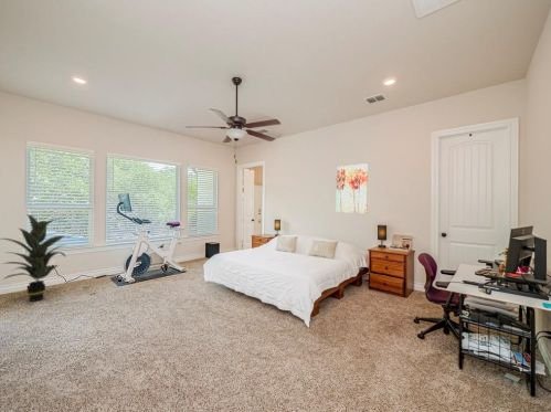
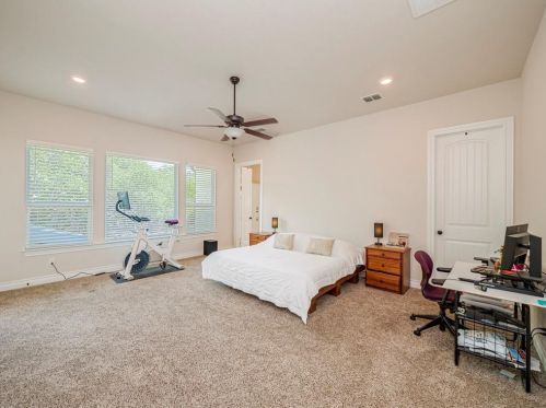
- wall art (351, 189)
- indoor plant (35, 256)
